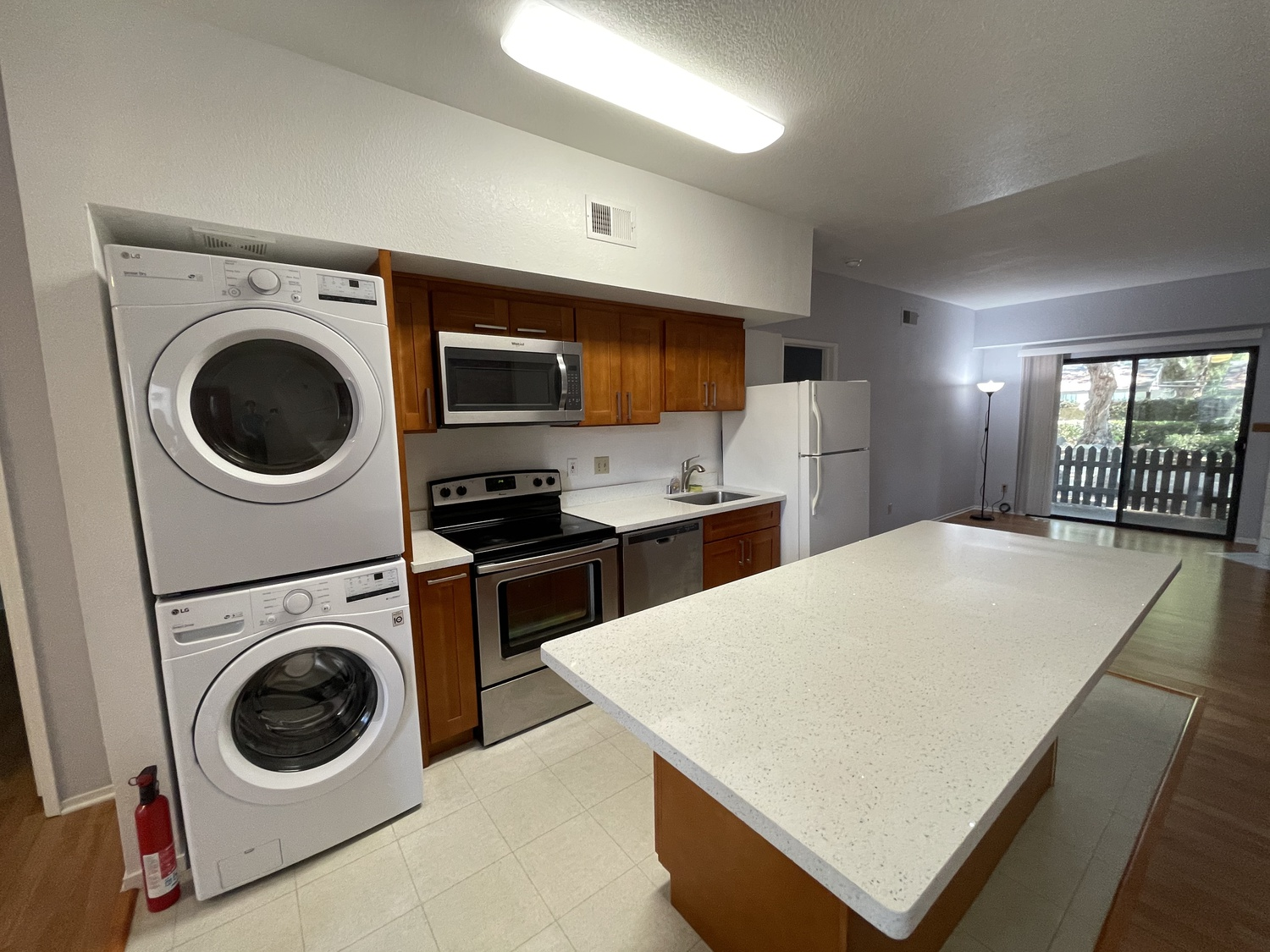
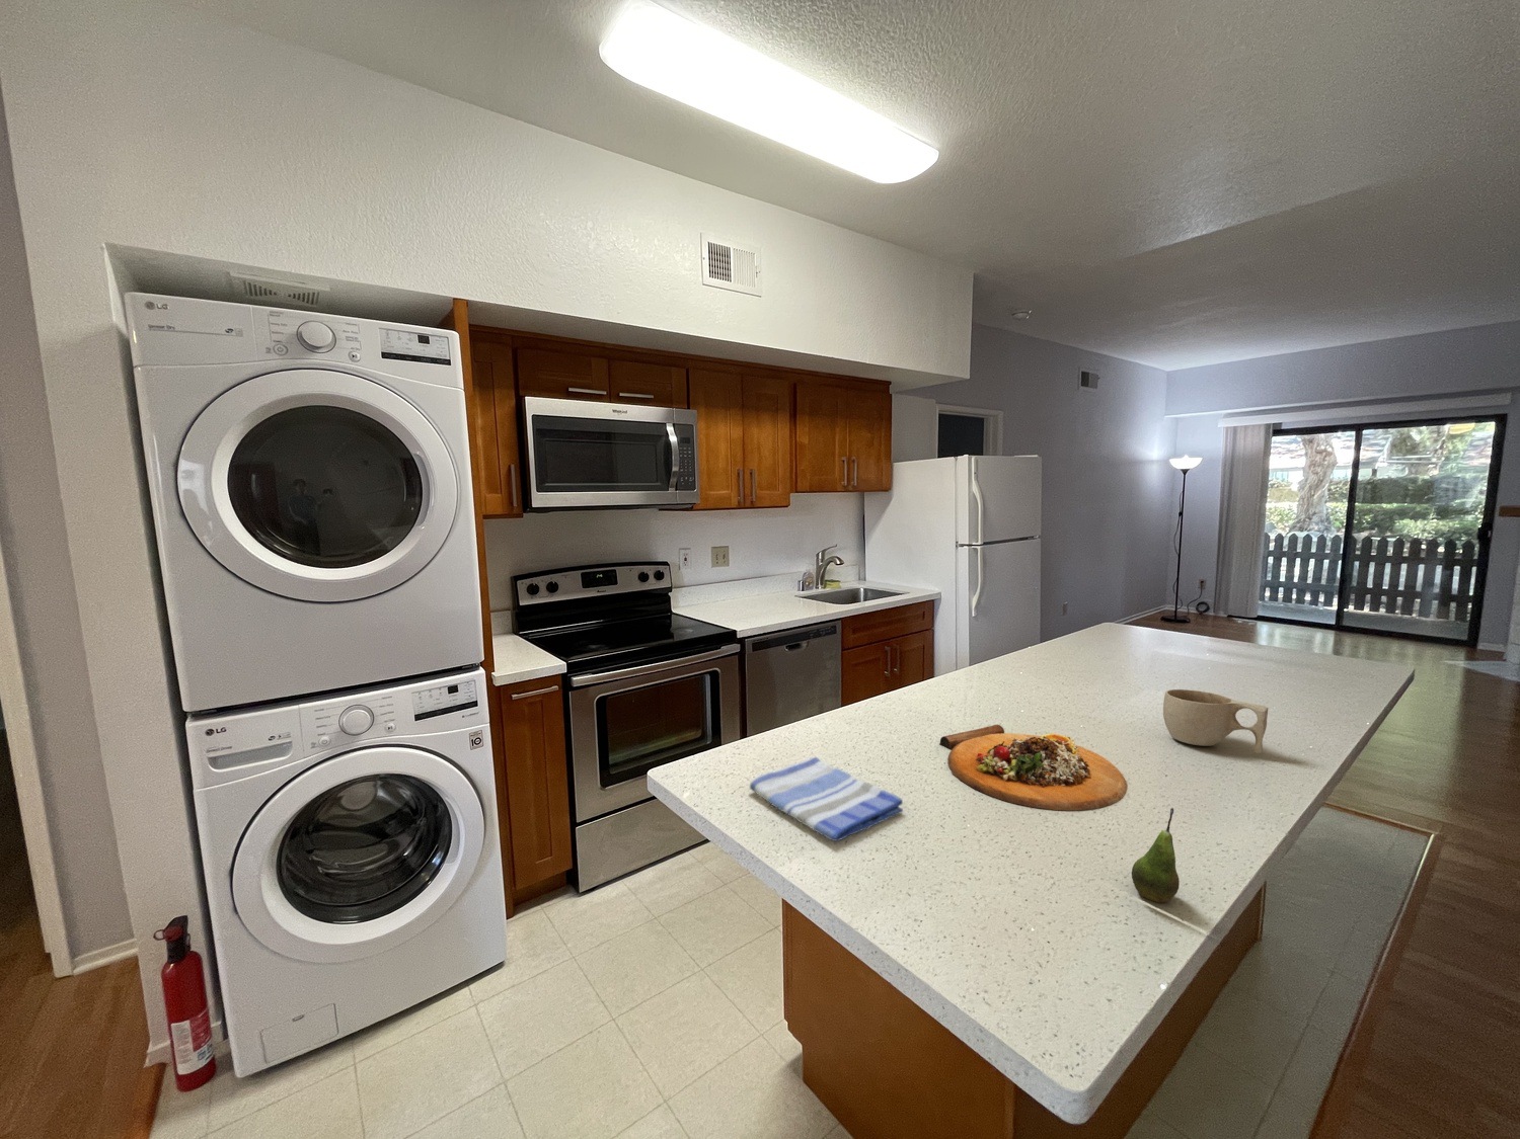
+ dish towel (822, 793)
+ fruit (1156, 854)
+ cup (1212, 721)
+ cutting board (1028, 749)
